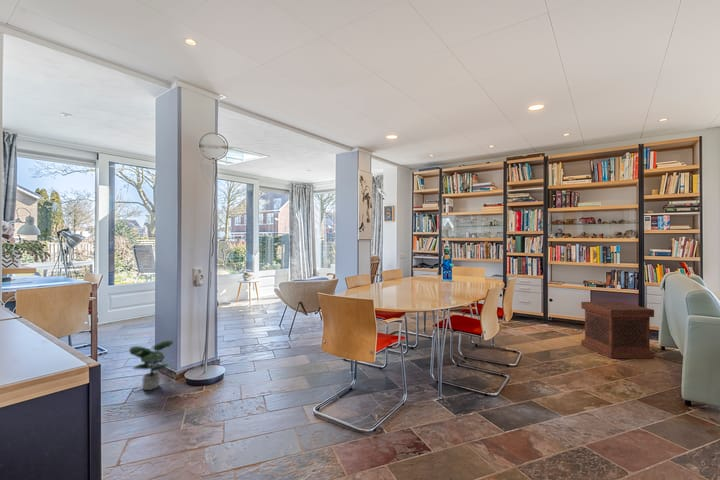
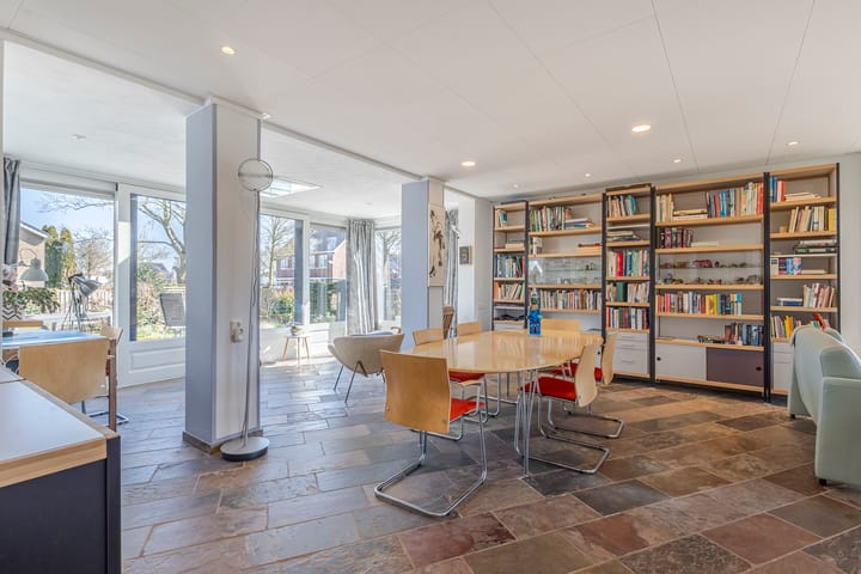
- potted plant (152, 366)
- side table (615, 328)
